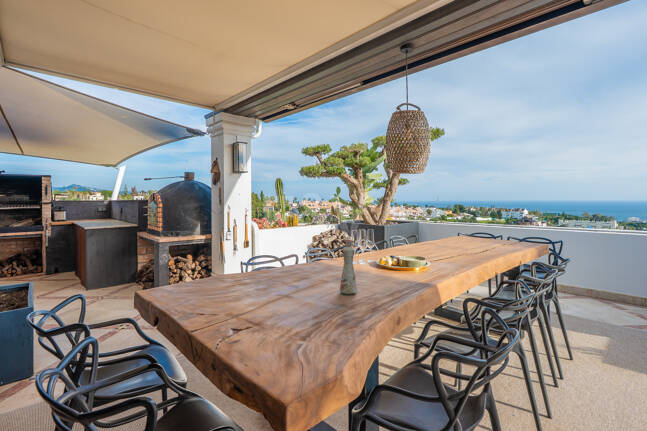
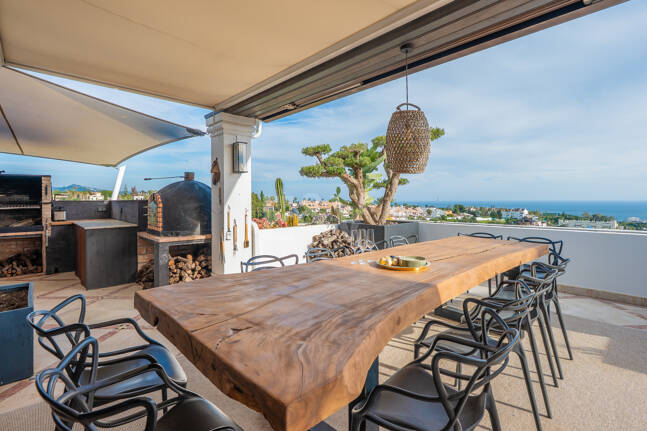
- bottle (348, 266)
